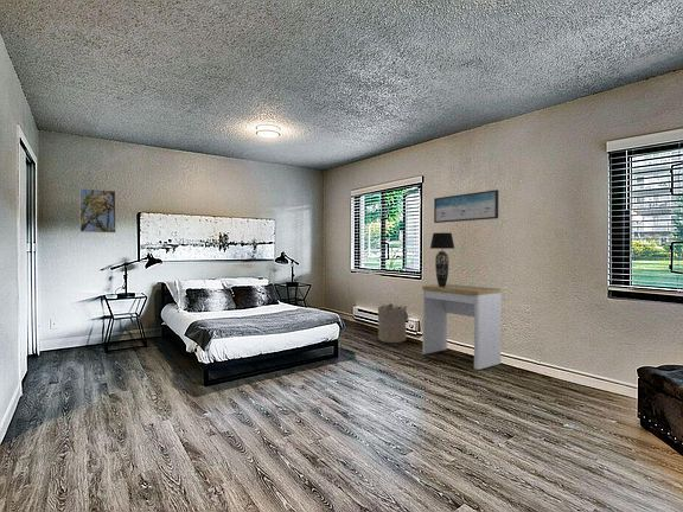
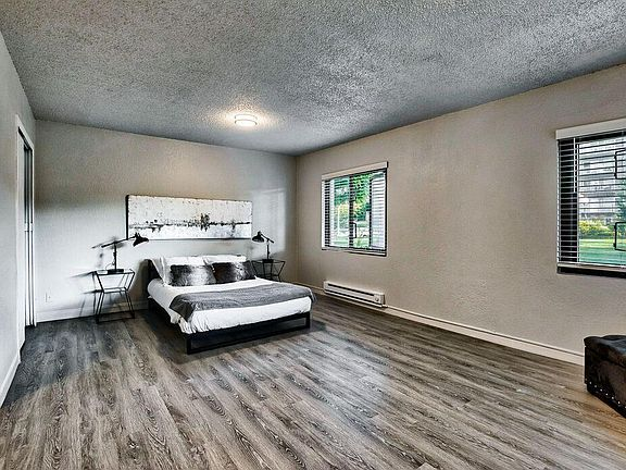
- table lamp (441, 260)
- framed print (97, 211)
- wall art (464, 207)
- laundry hamper (391, 321)
- desk (460, 314)
